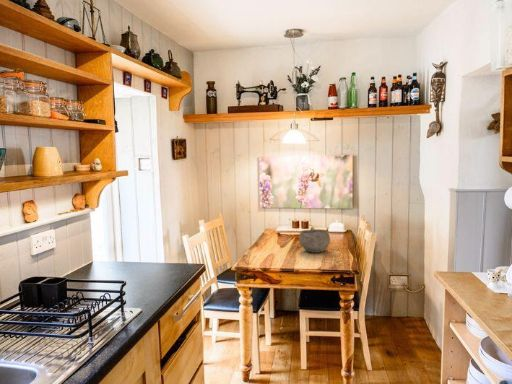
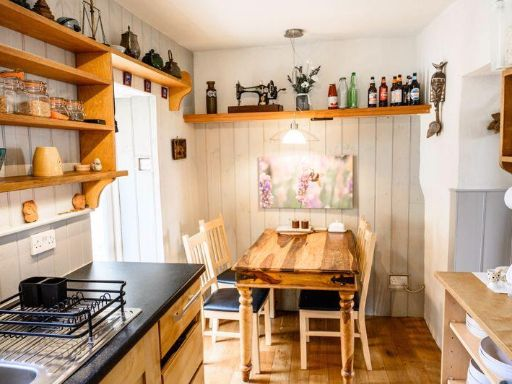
- bowl (314, 240)
